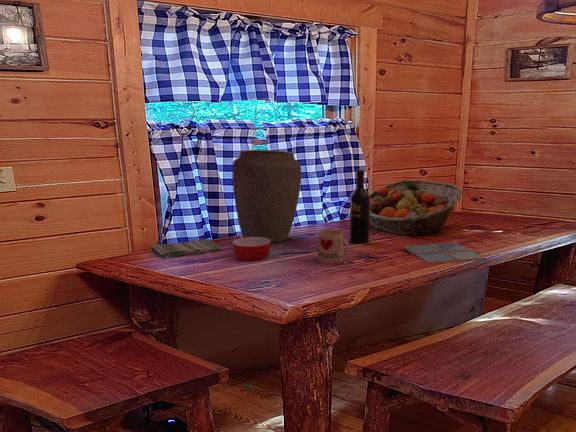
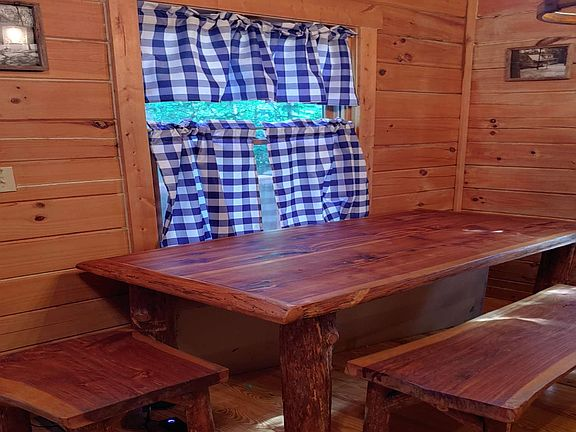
- vase (267, 195)
- drink coaster (442, 252)
- bowl (249, 248)
- mug (334, 246)
- wine bottle (359, 206)
- fruit basket (409, 206)
- dish towel (185, 247)
